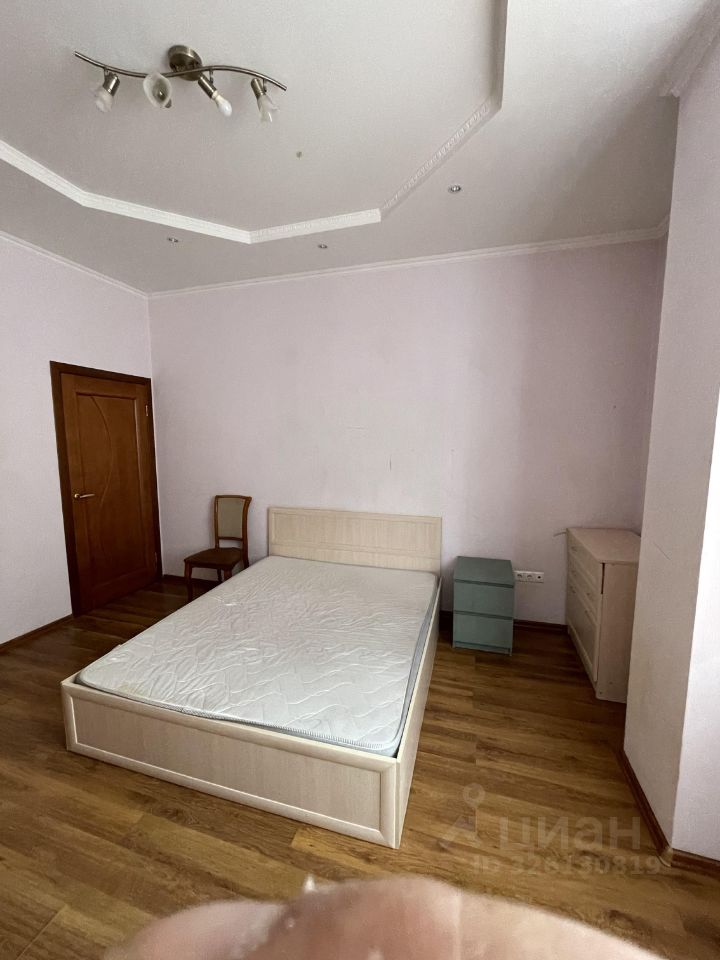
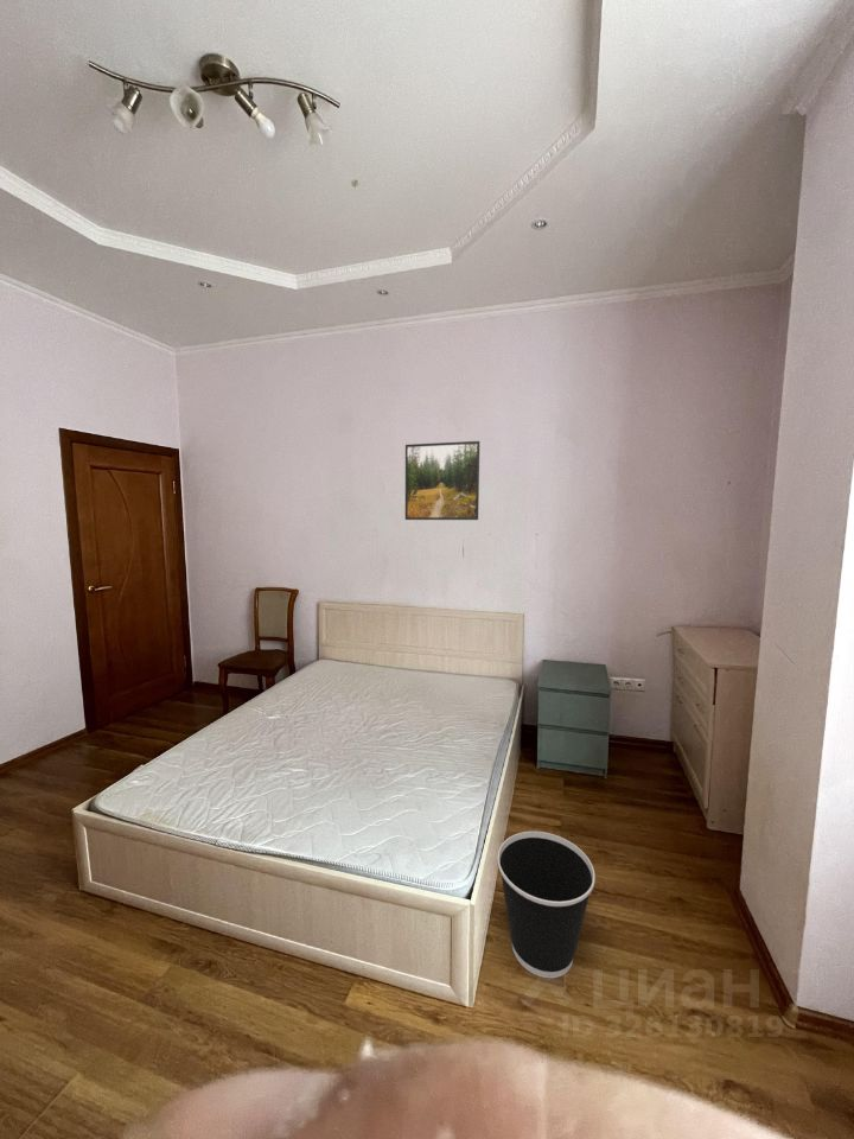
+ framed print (441, 482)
+ wastebasket (543, 905)
